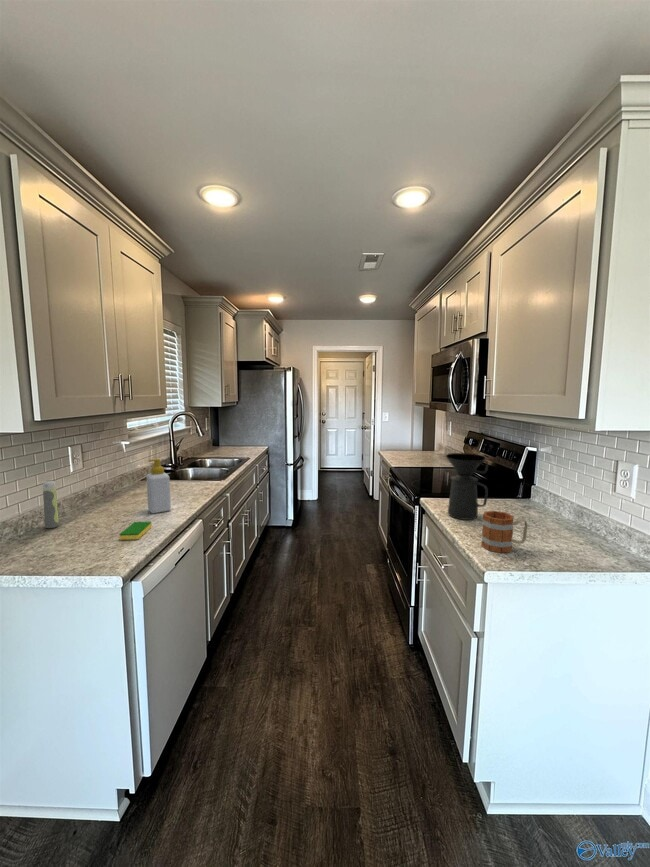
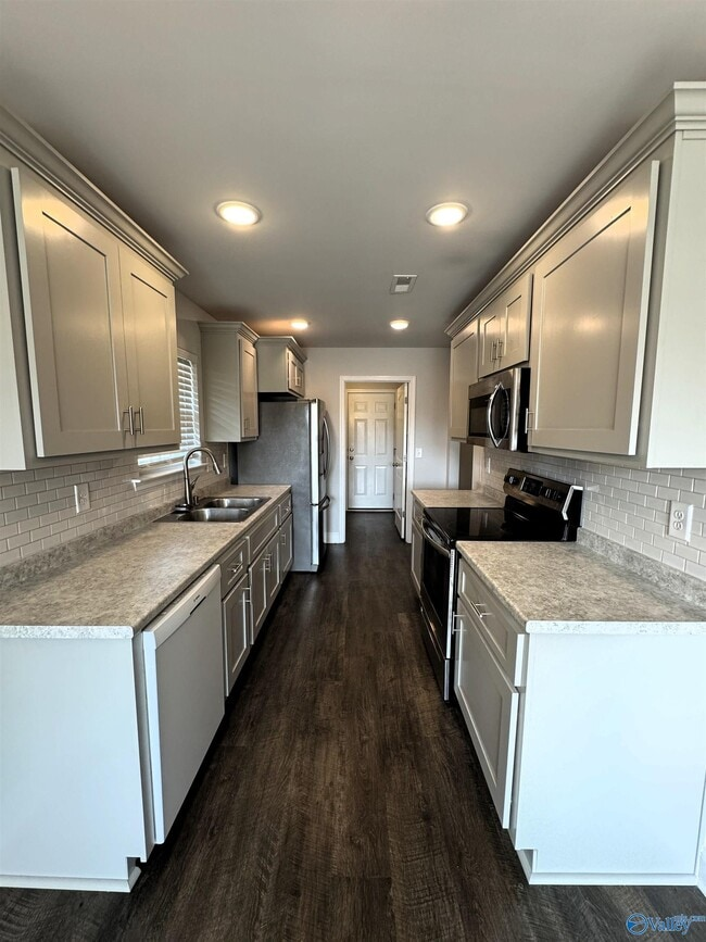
- dish sponge (136, 530)
- mug (504, 531)
- spray bottle (50, 503)
- coffee maker (463, 486)
- soap bottle (158, 484)
